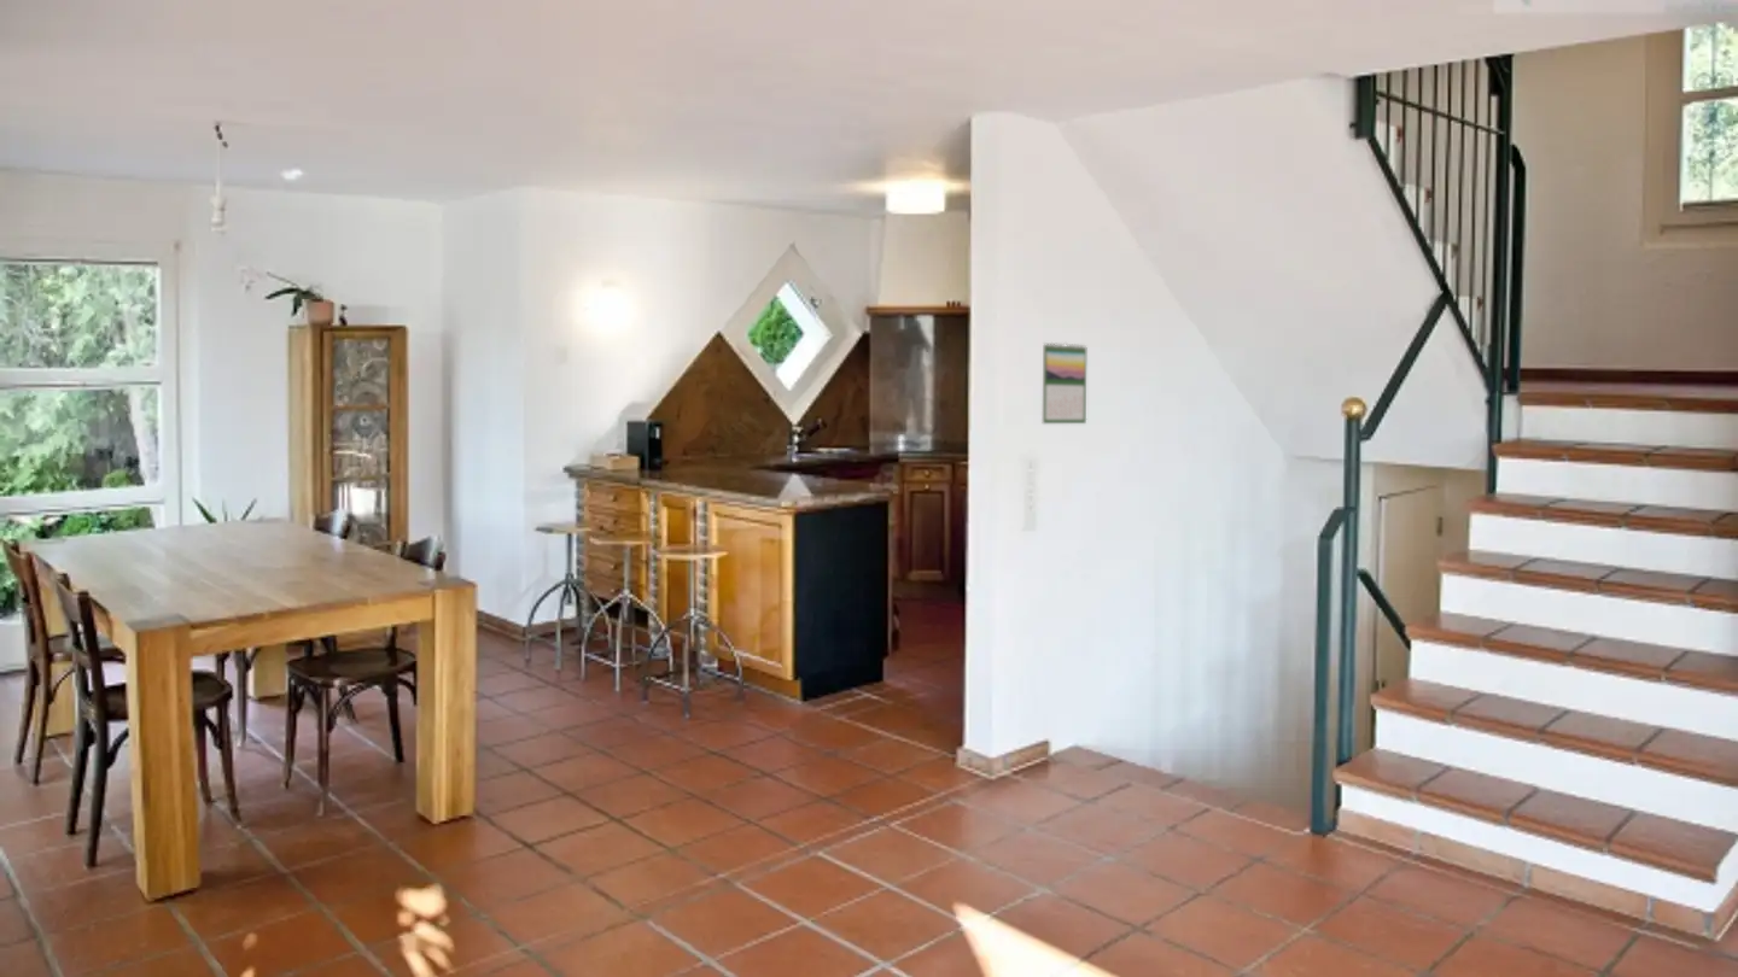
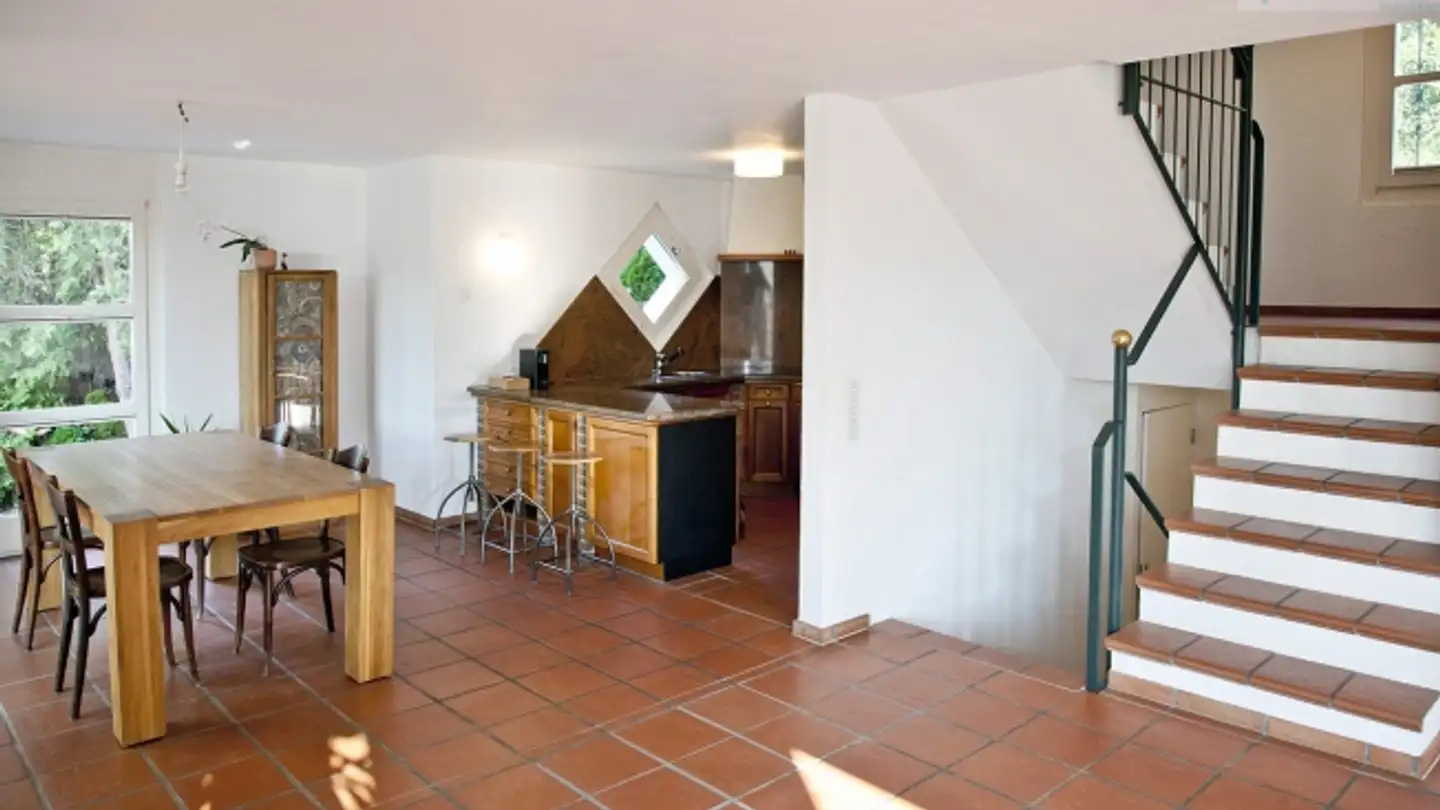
- calendar (1065, 382)
